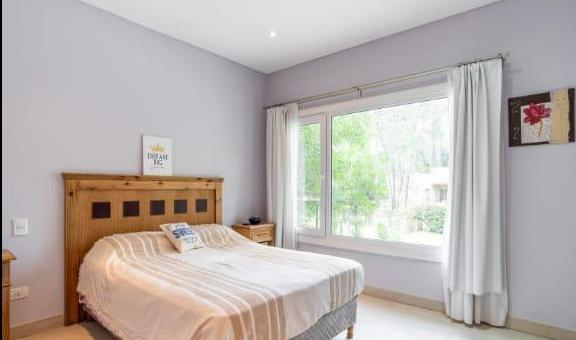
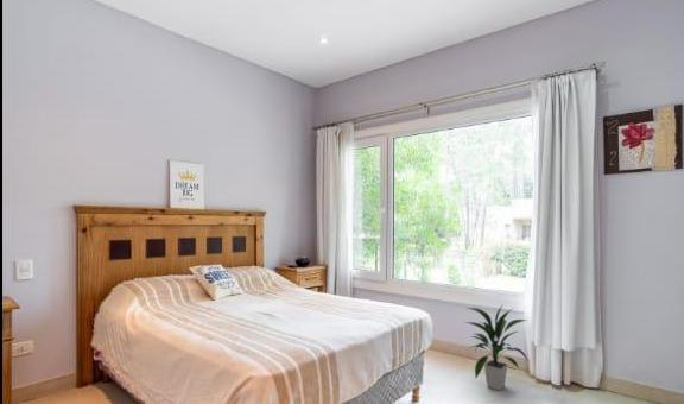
+ indoor plant (493, 345)
